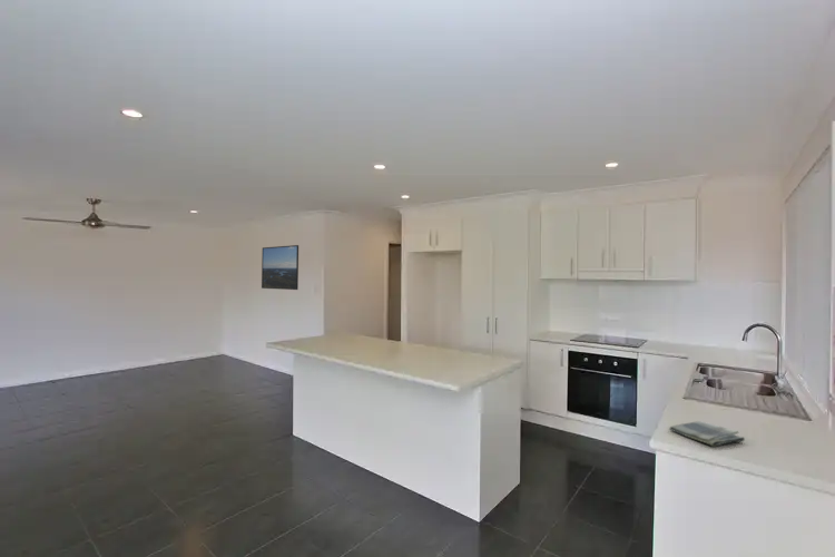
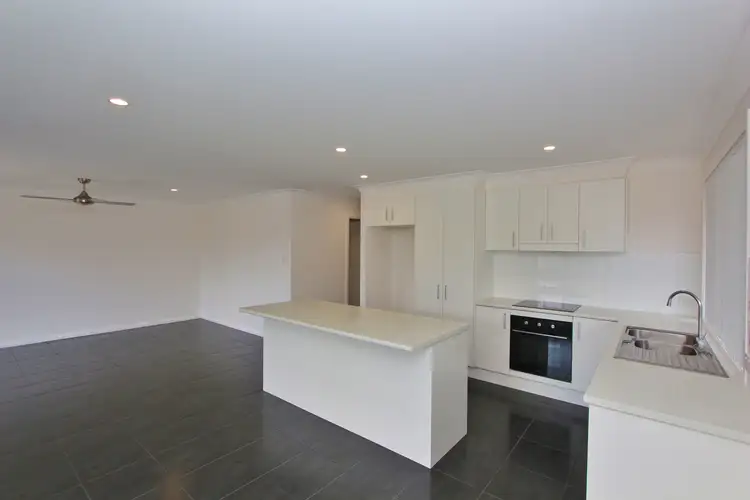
- dish towel (706, 431)
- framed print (278, 267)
